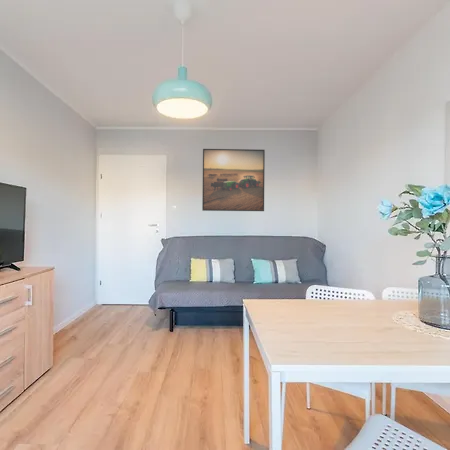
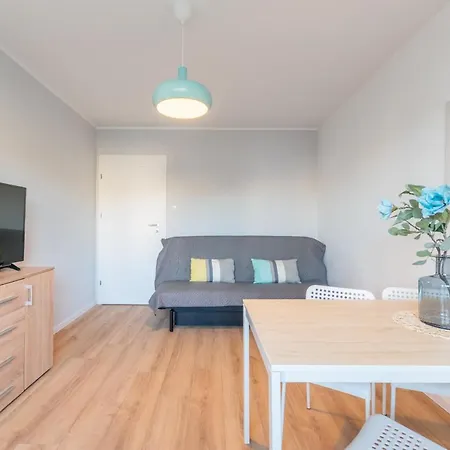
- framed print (233, 180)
